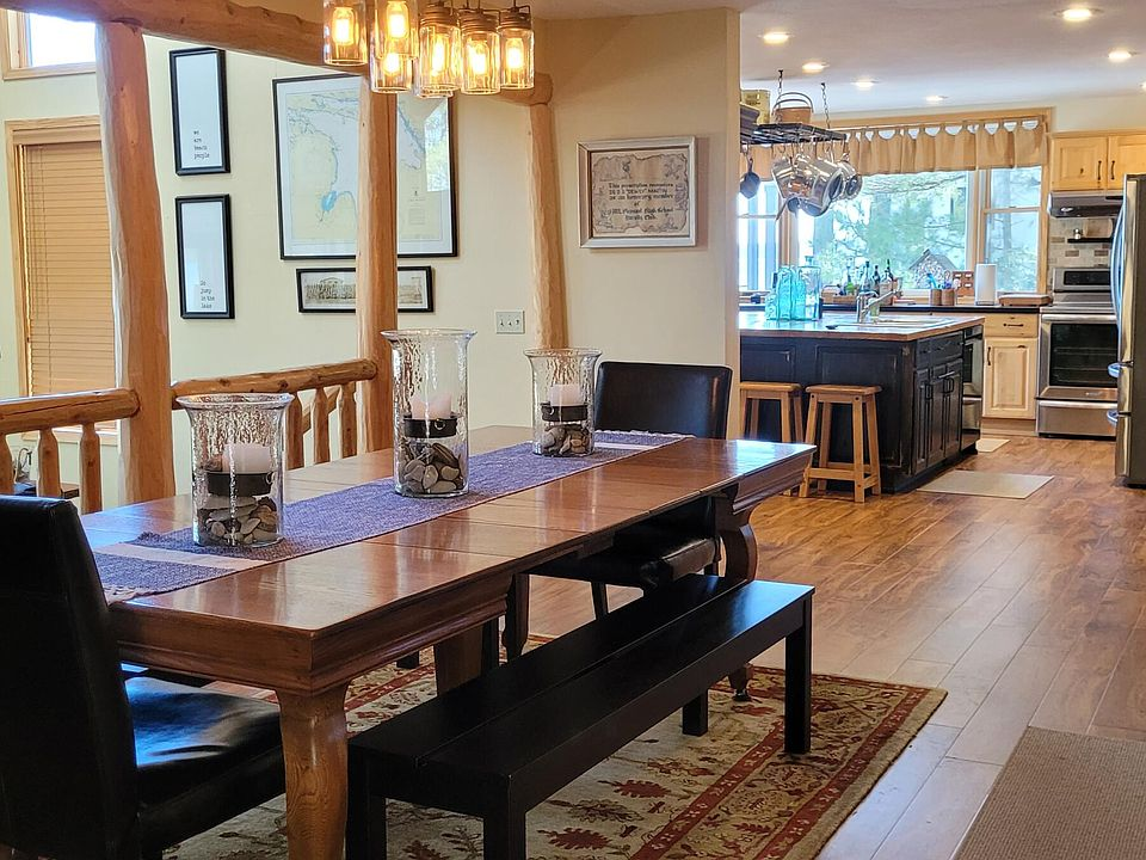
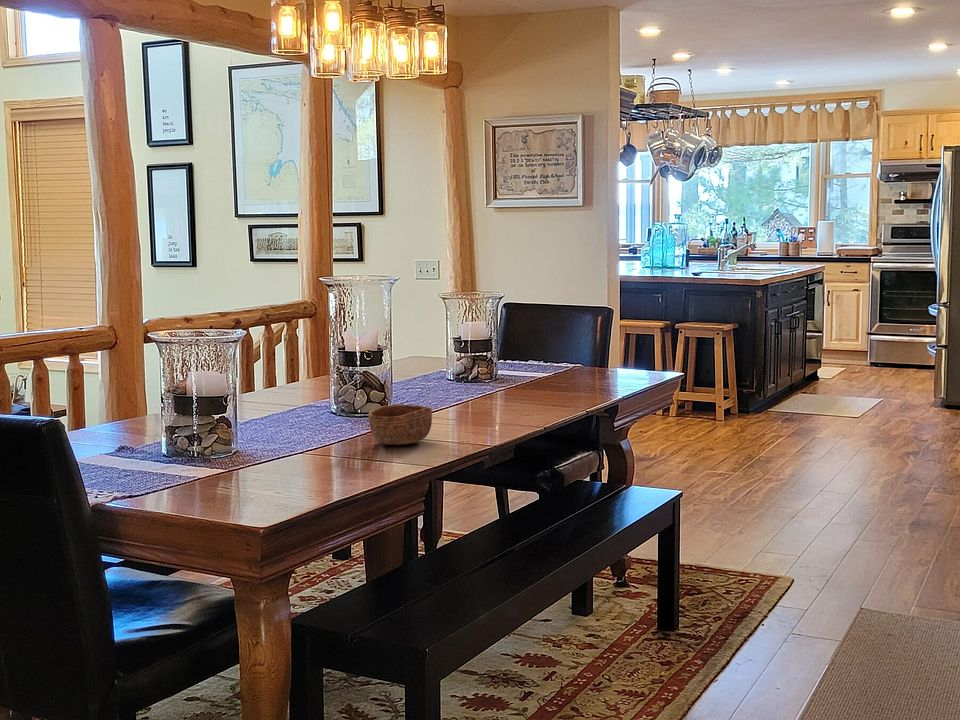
+ bowl (401, 425)
